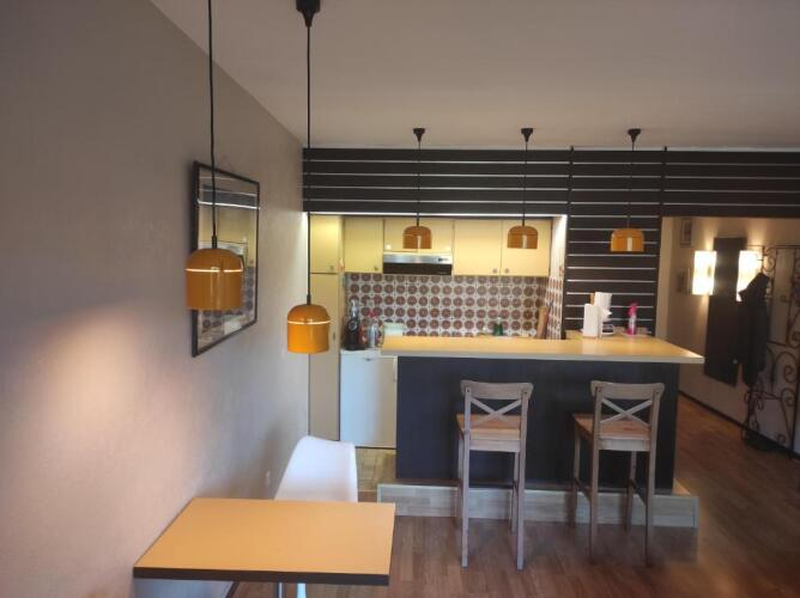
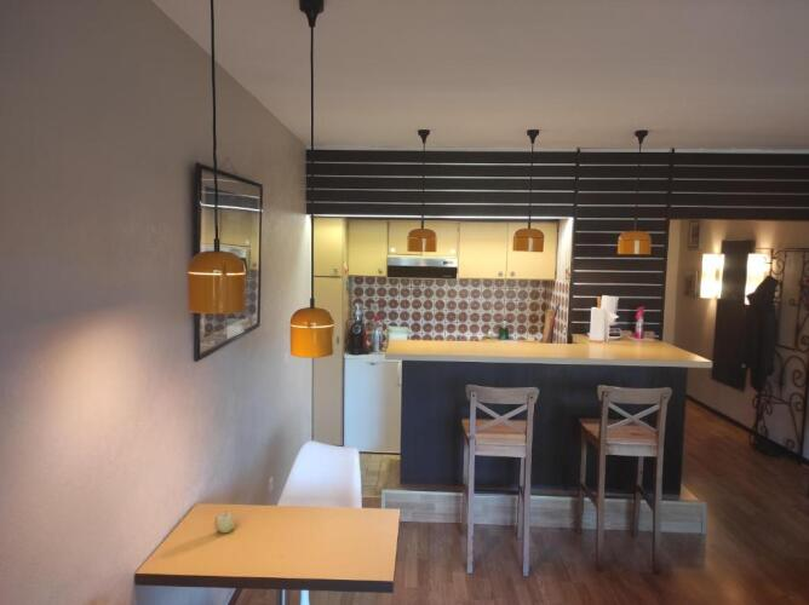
+ fruit (224, 520)
